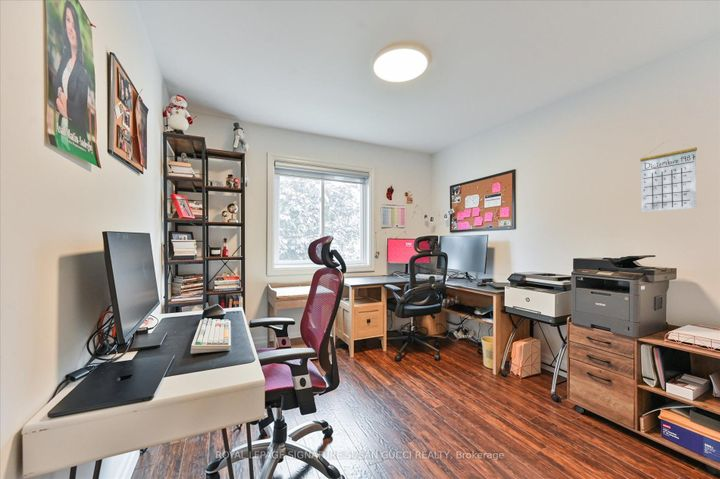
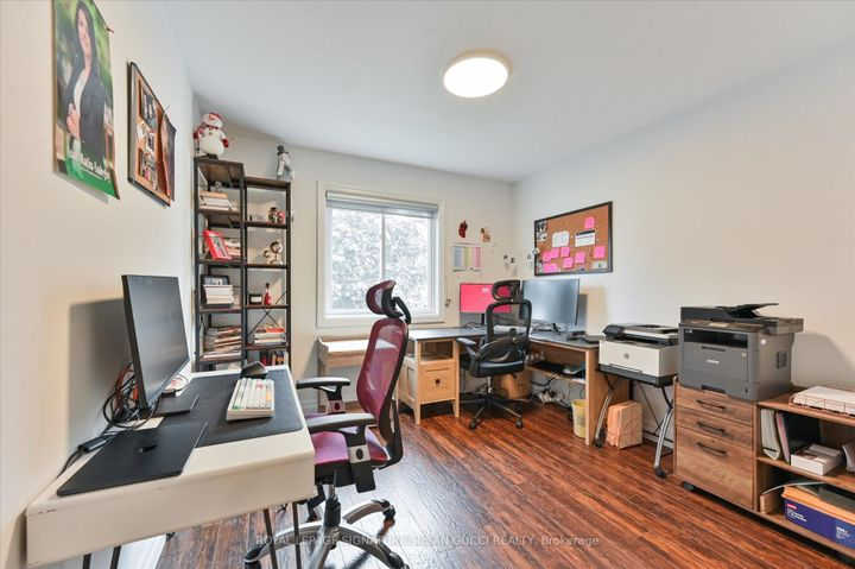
- calendar (667, 174)
